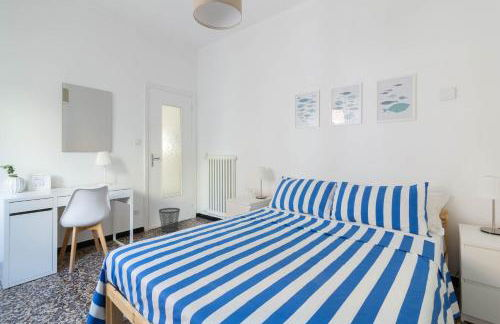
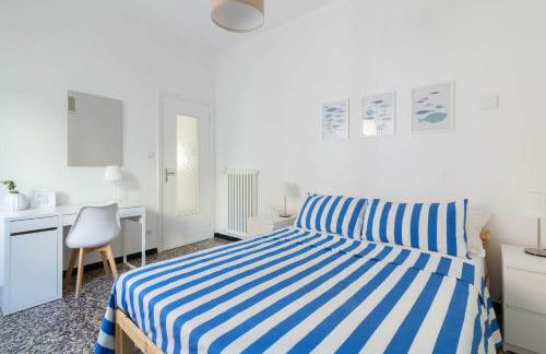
- wastebasket (169, 219)
